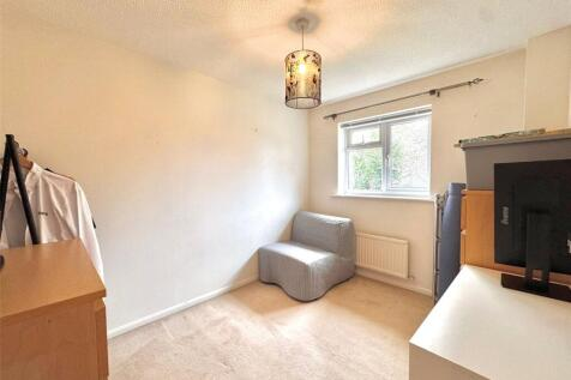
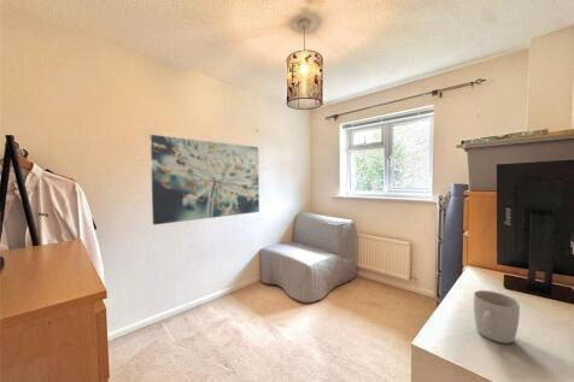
+ mug (492, 318)
+ wall art (213, 180)
